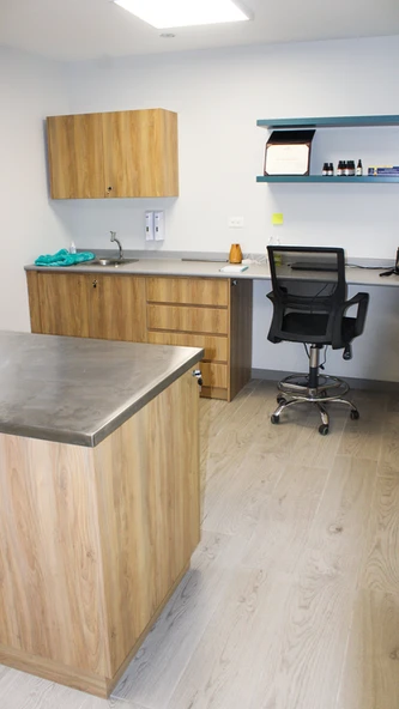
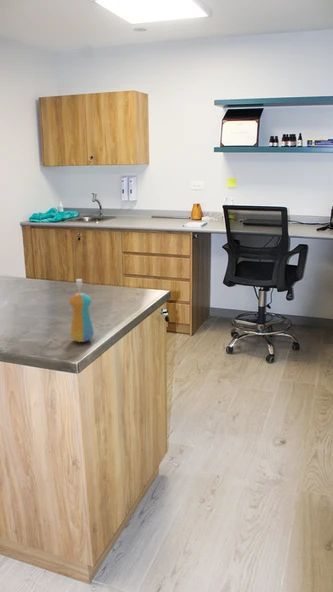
+ soap dispenser (80, 310)
